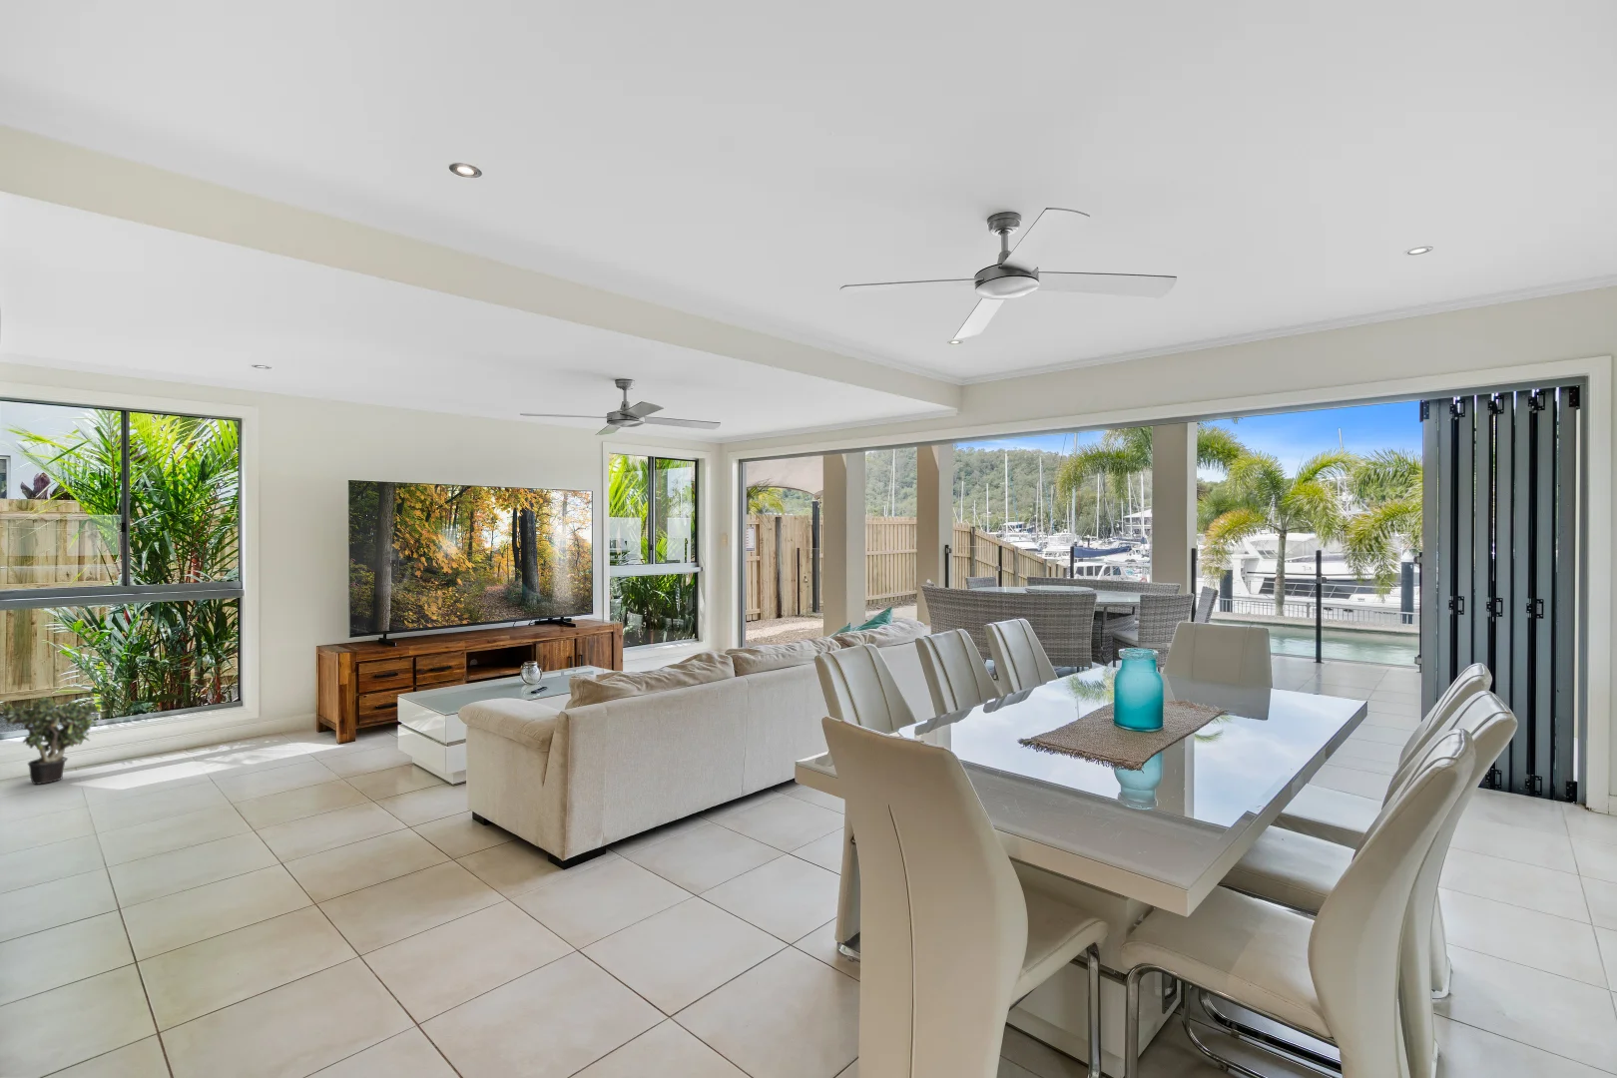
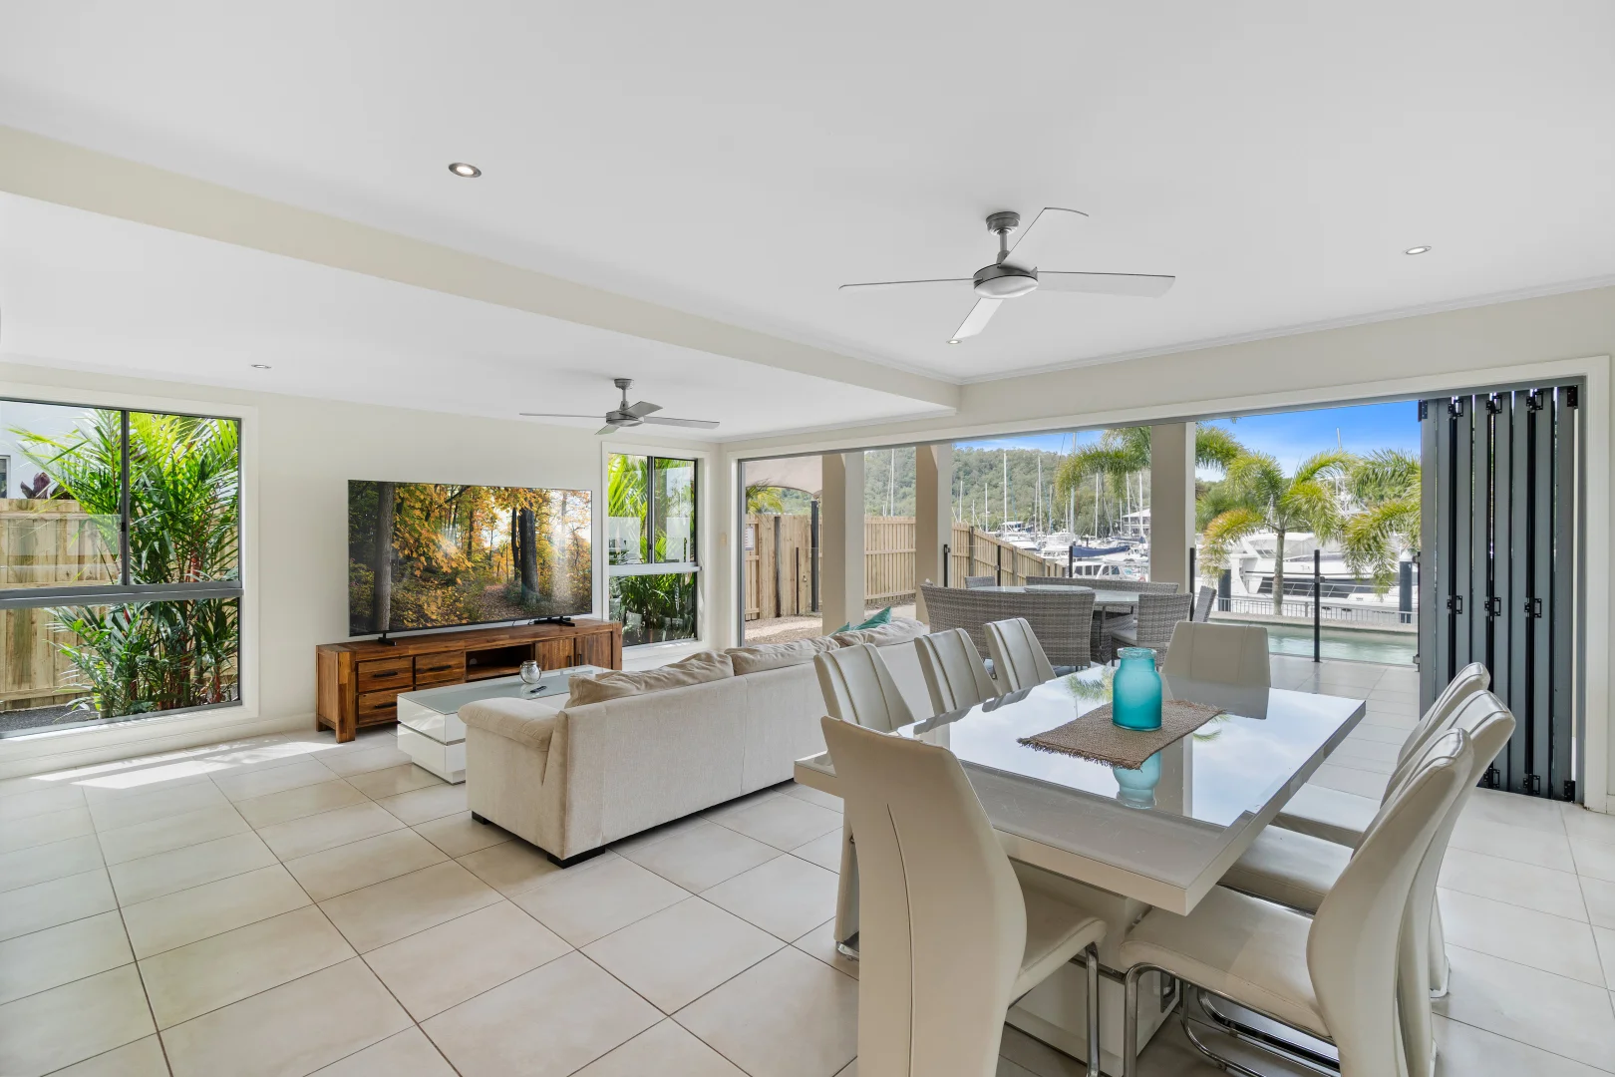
- potted plant (49, 738)
